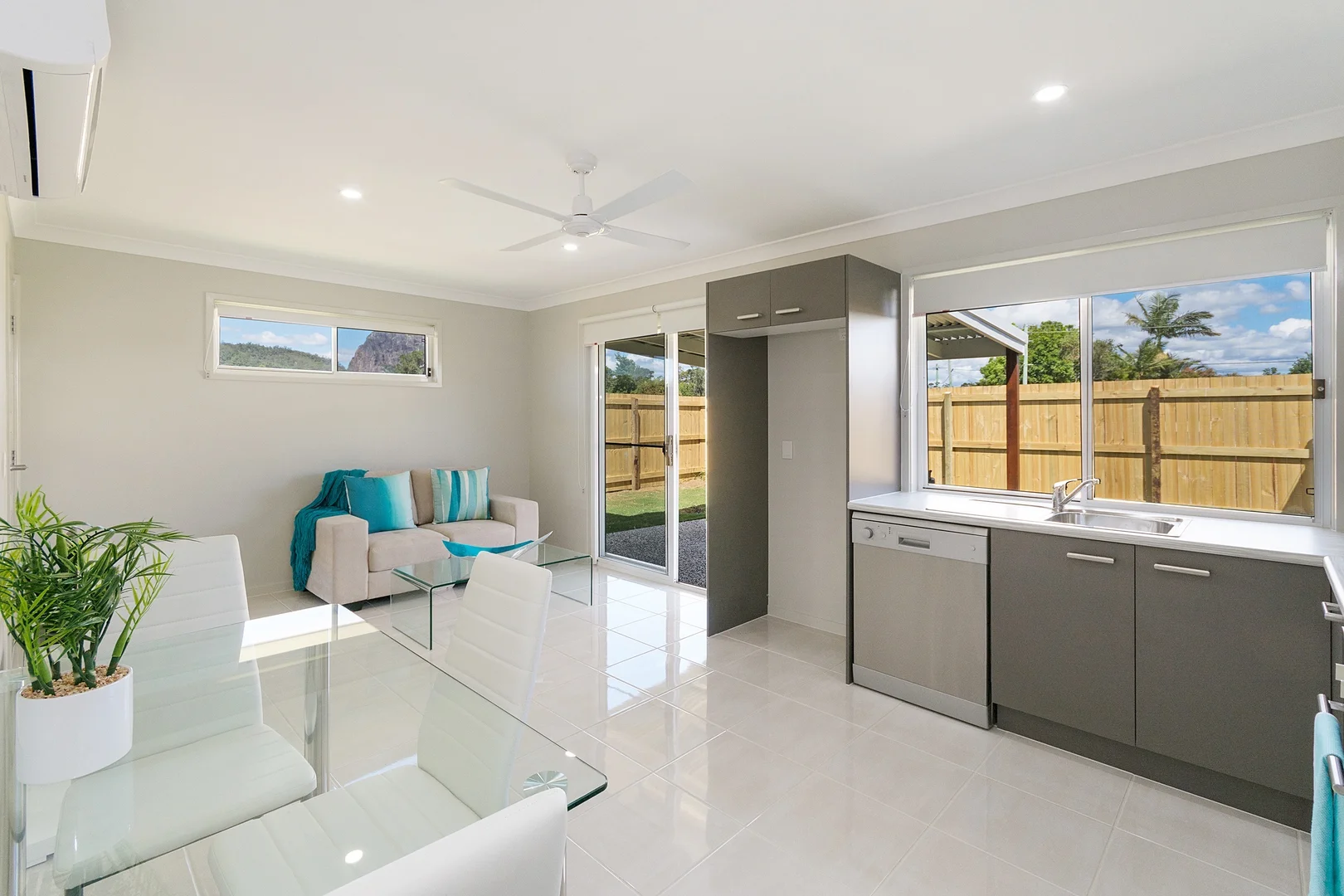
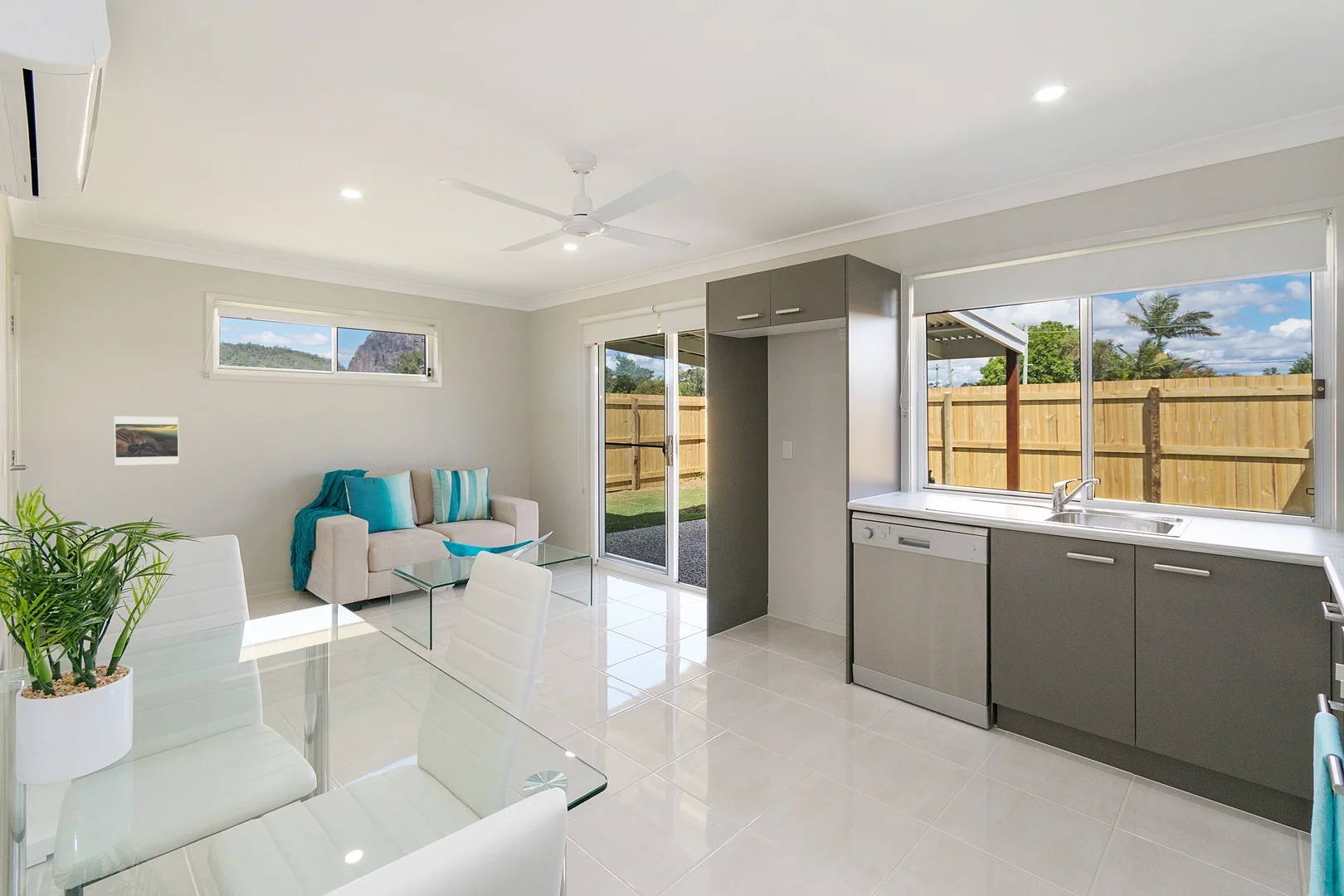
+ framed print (147, 441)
